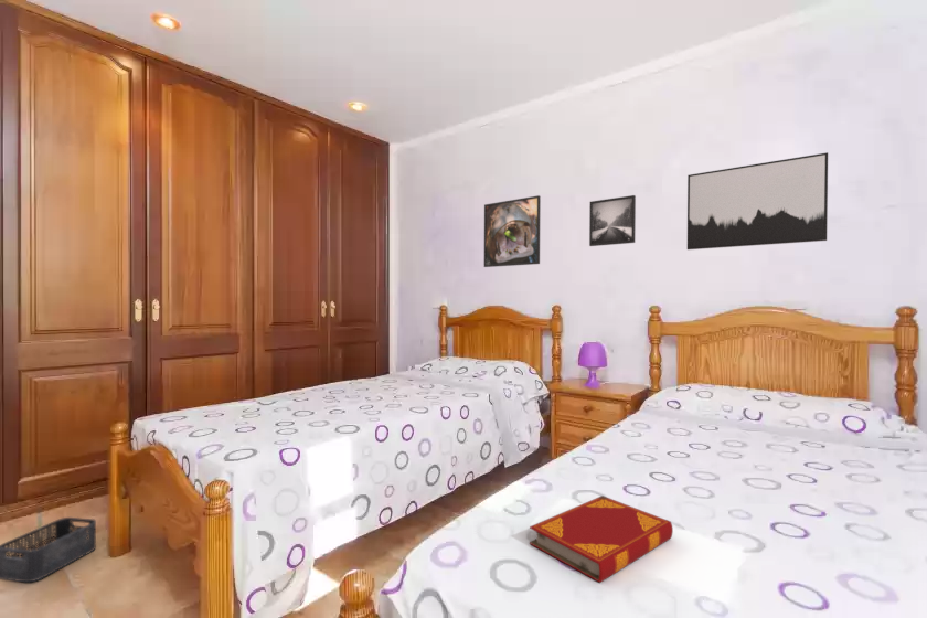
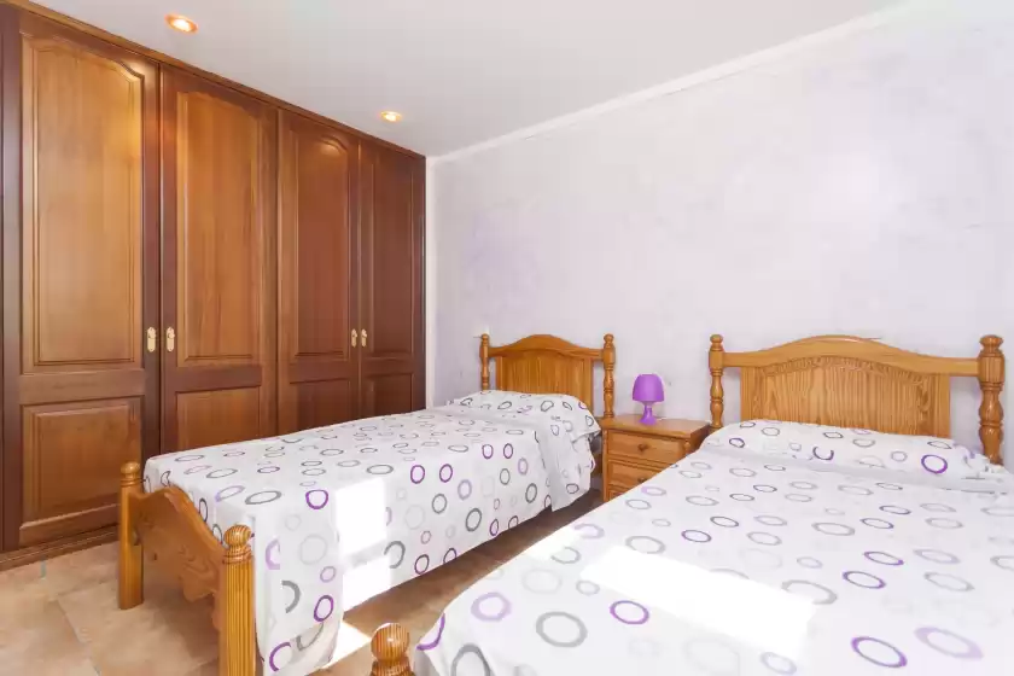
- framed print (510, 233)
- storage bin (50, 547)
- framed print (611, 221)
- wall art (752, 205)
- hardback book (601, 532)
